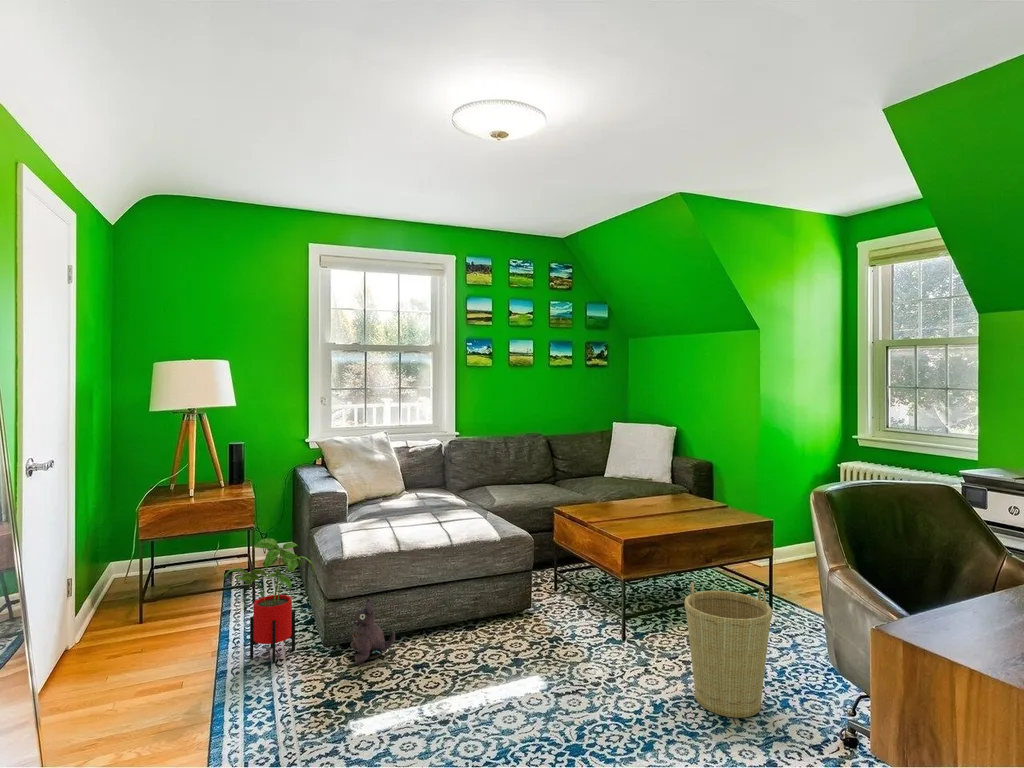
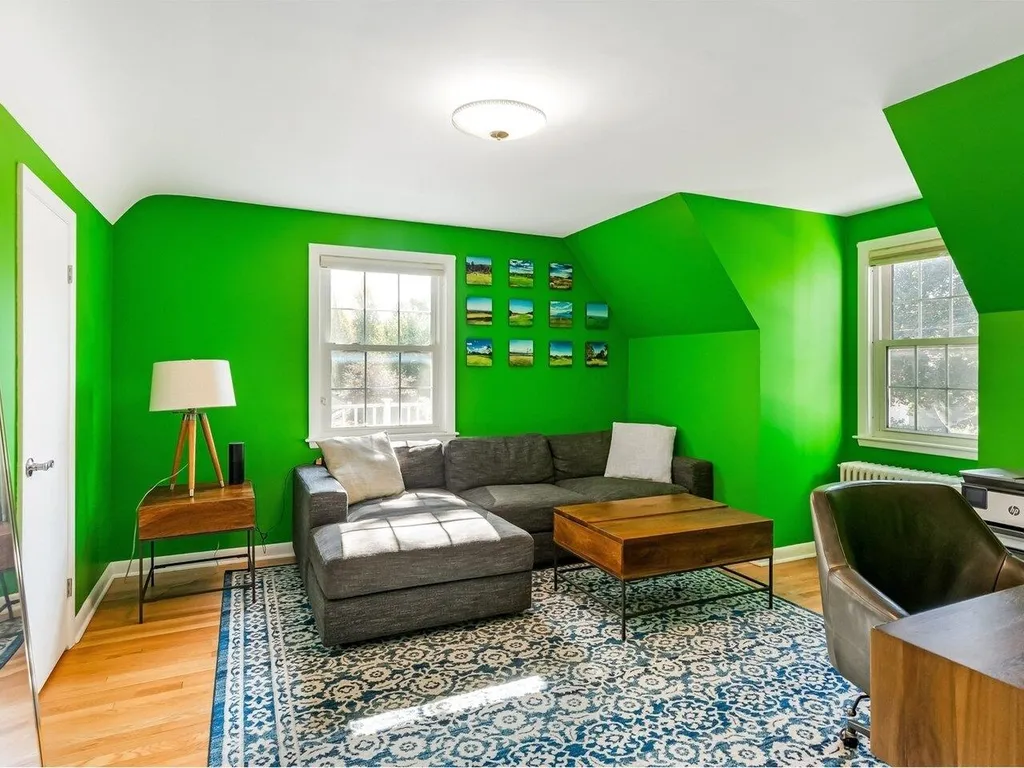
- plush toy (373, 627)
- basket (727, 643)
- house plant (270, 596)
